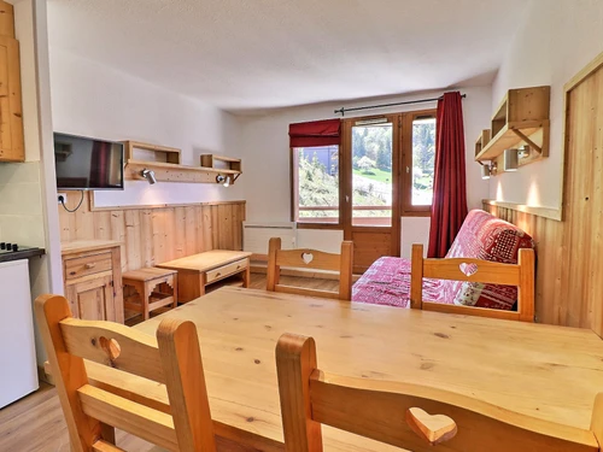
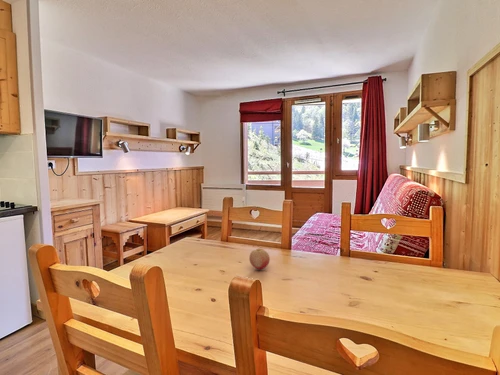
+ fruit (259, 259)
